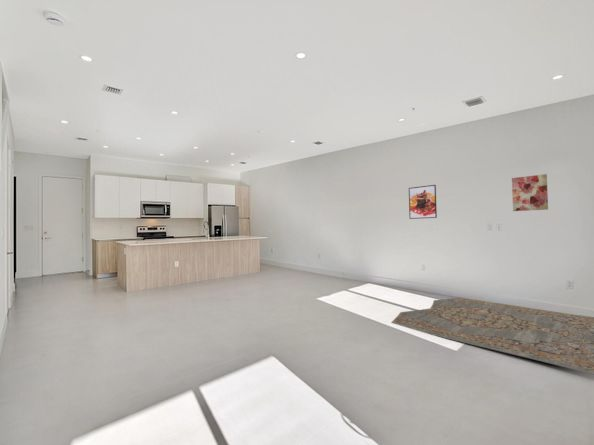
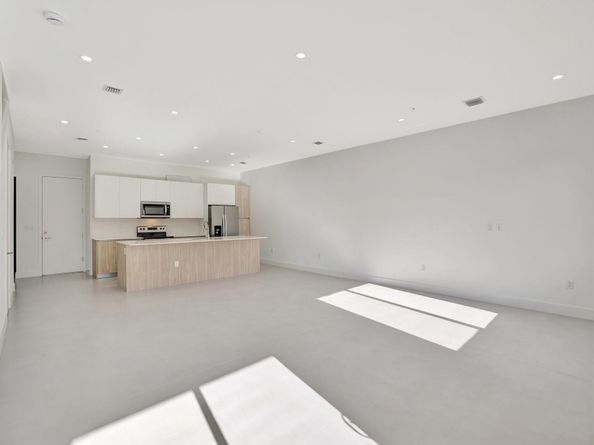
- wall art (529, 193)
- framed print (422, 202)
- rug (475, 317)
